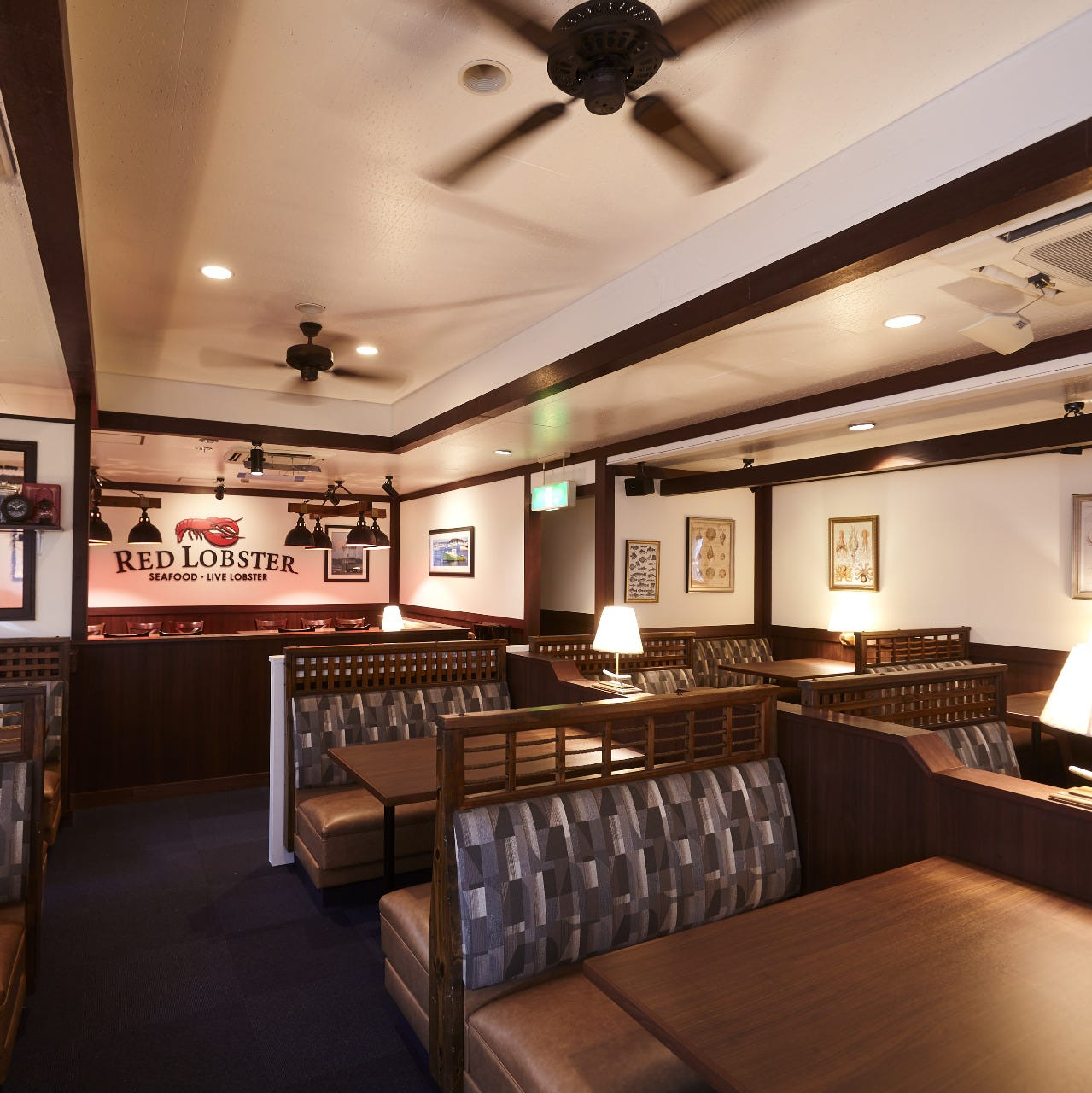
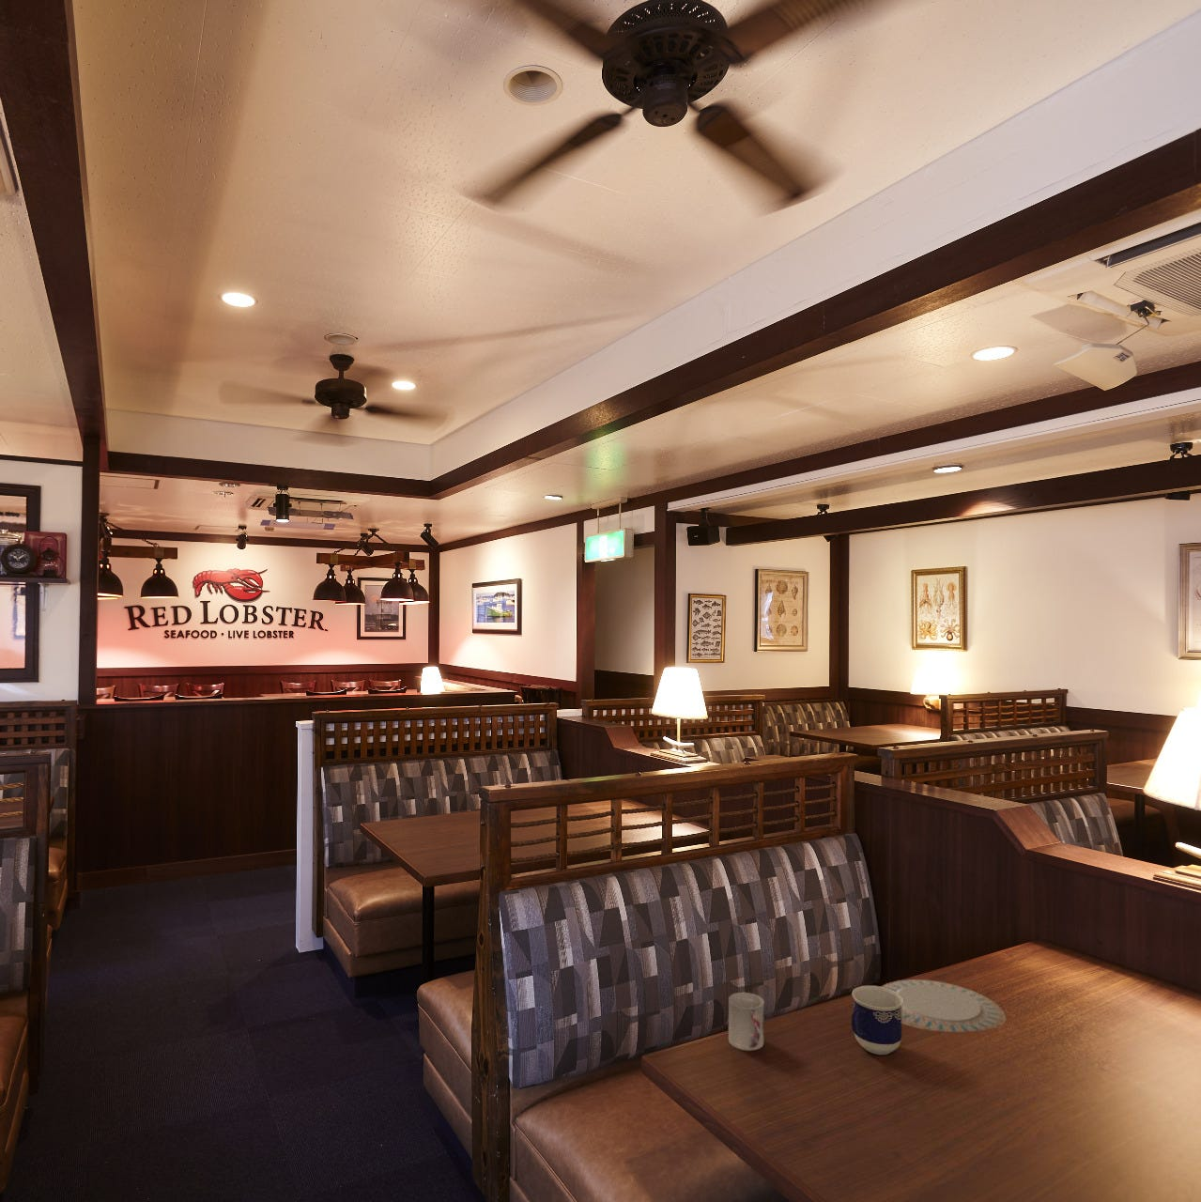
+ chinaware (938, 1004)
+ cup (872, 1024)
+ cup (748, 1025)
